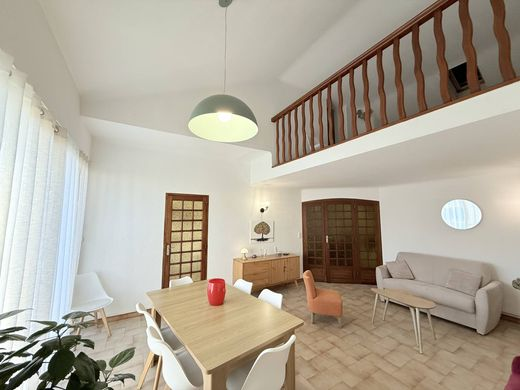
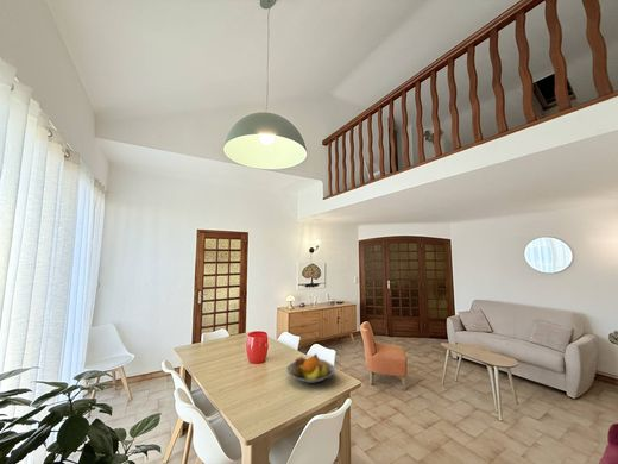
+ fruit bowl (310, 365)
